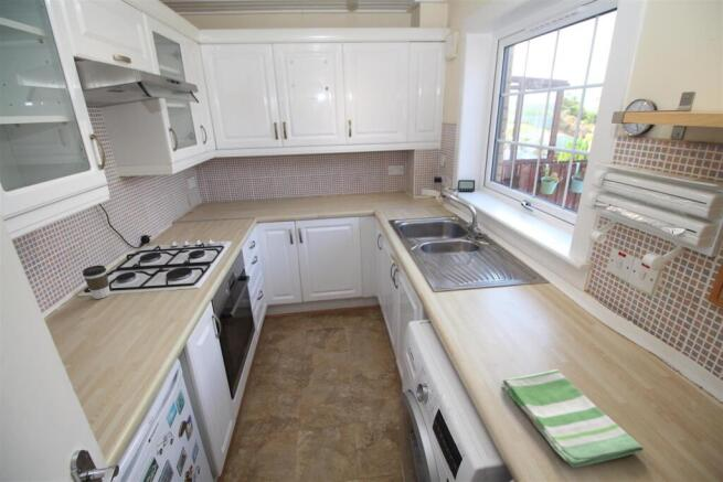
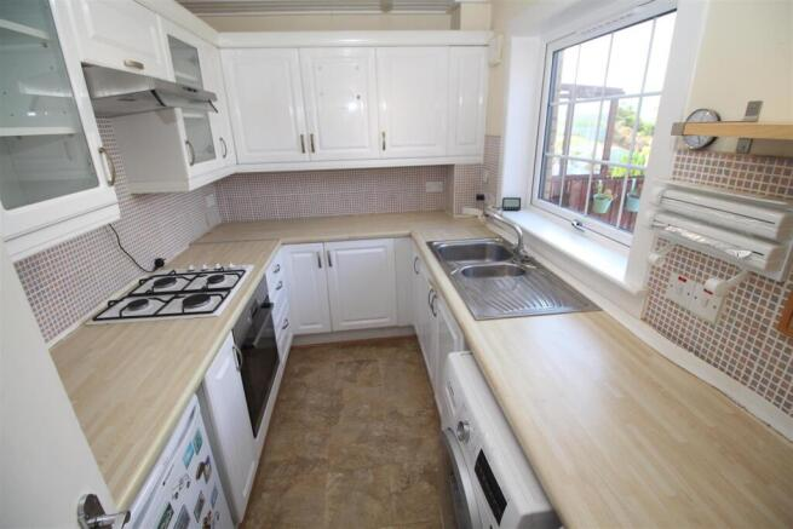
- coffee cup (97, 281)
- dish towel (563, 410)
